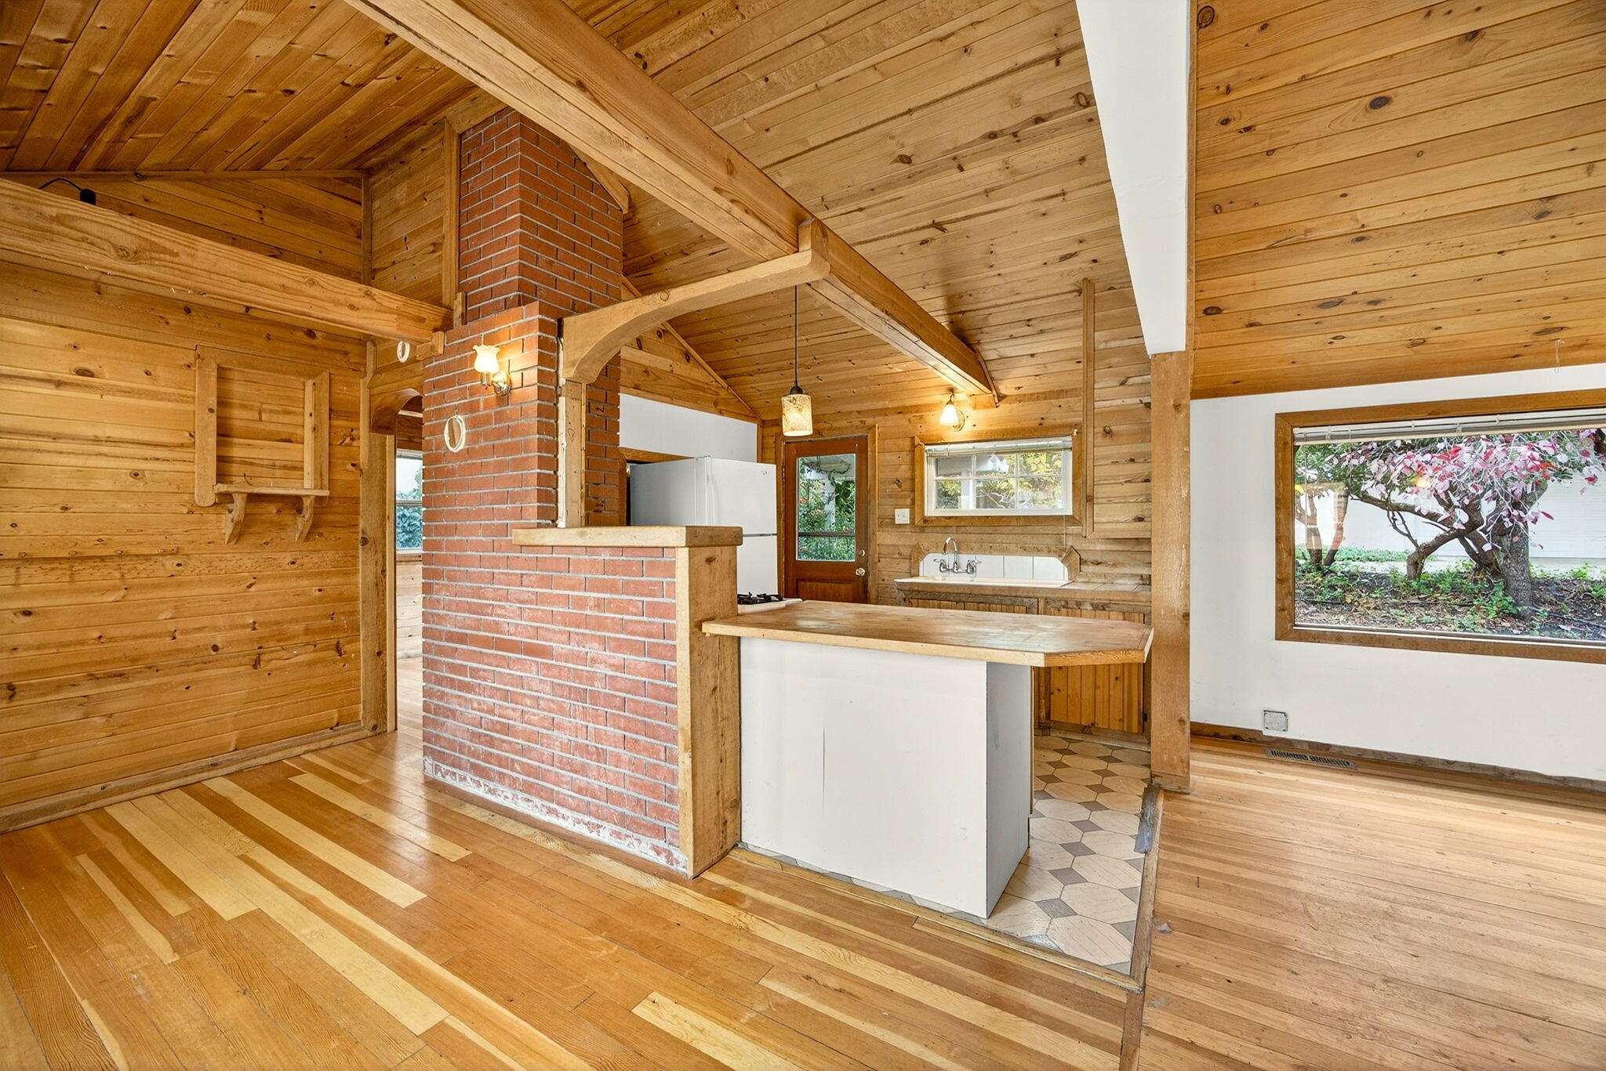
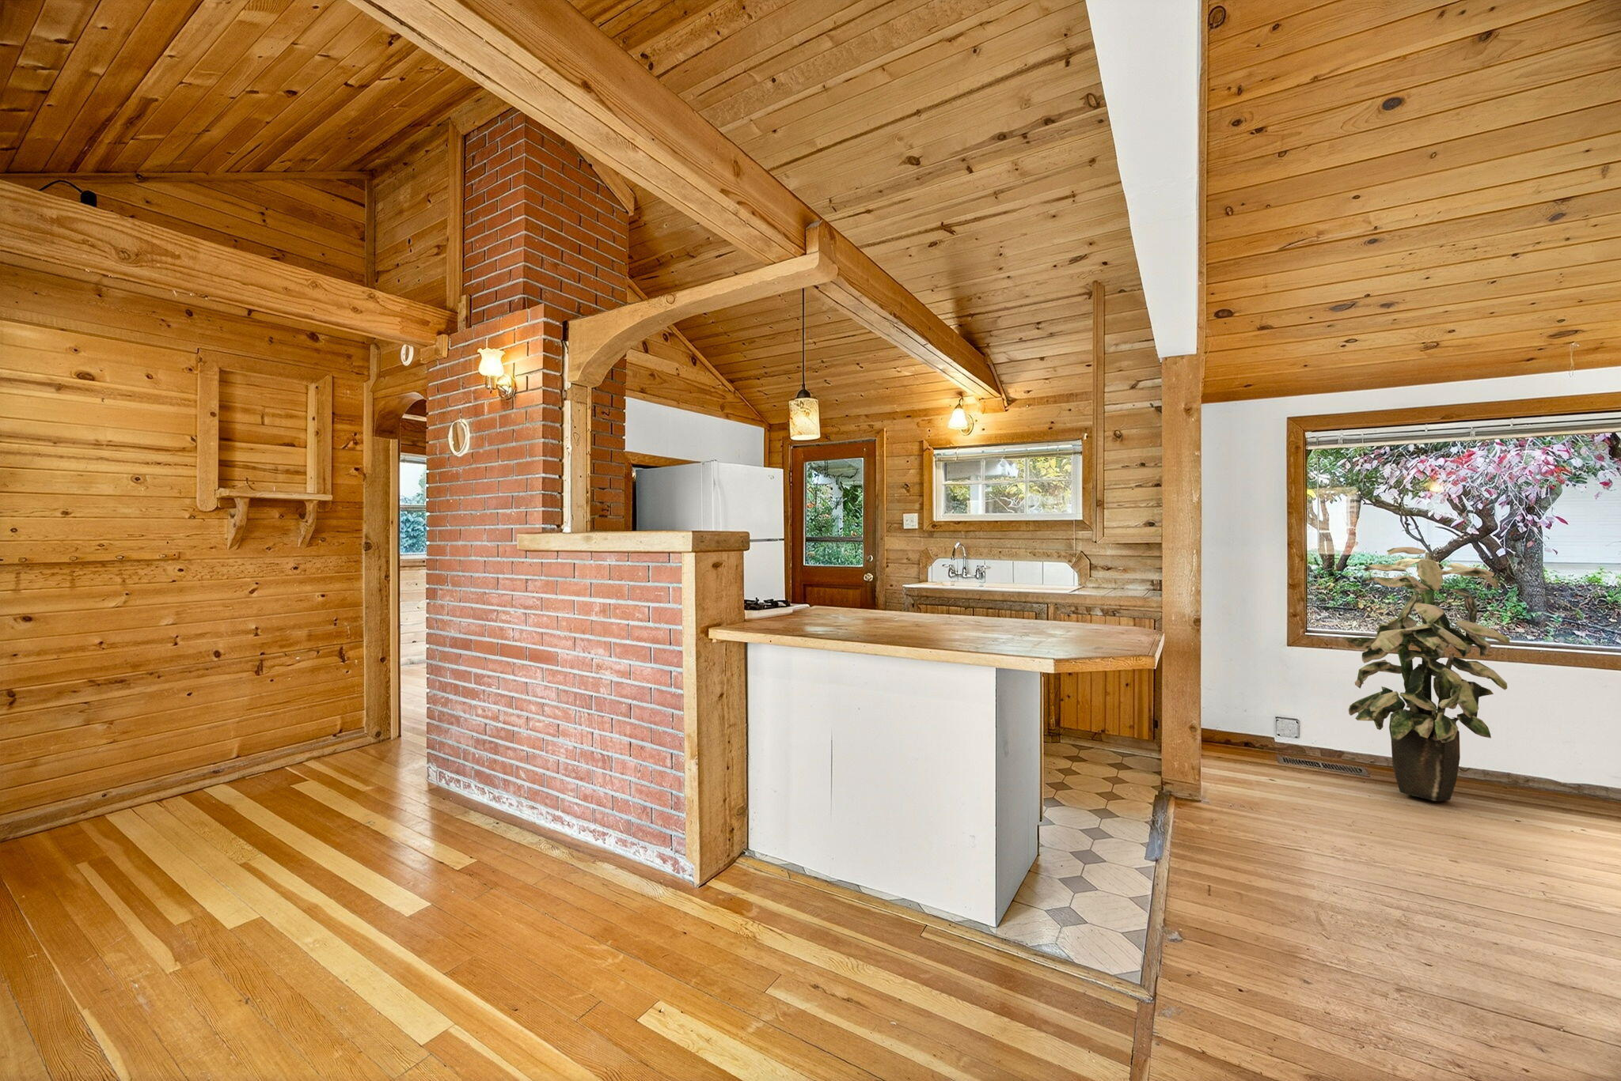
+ indoor plant (1417, 670)
